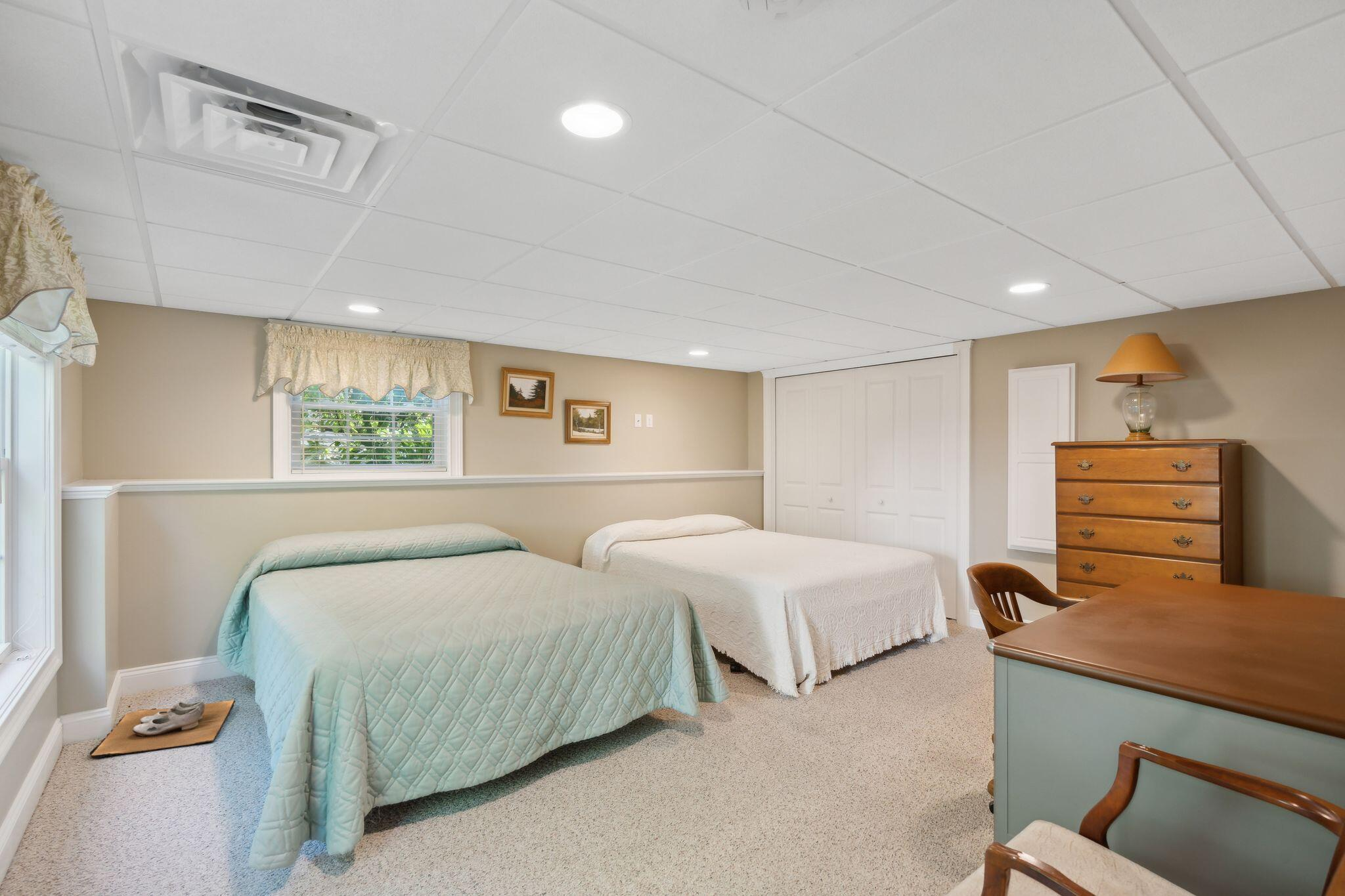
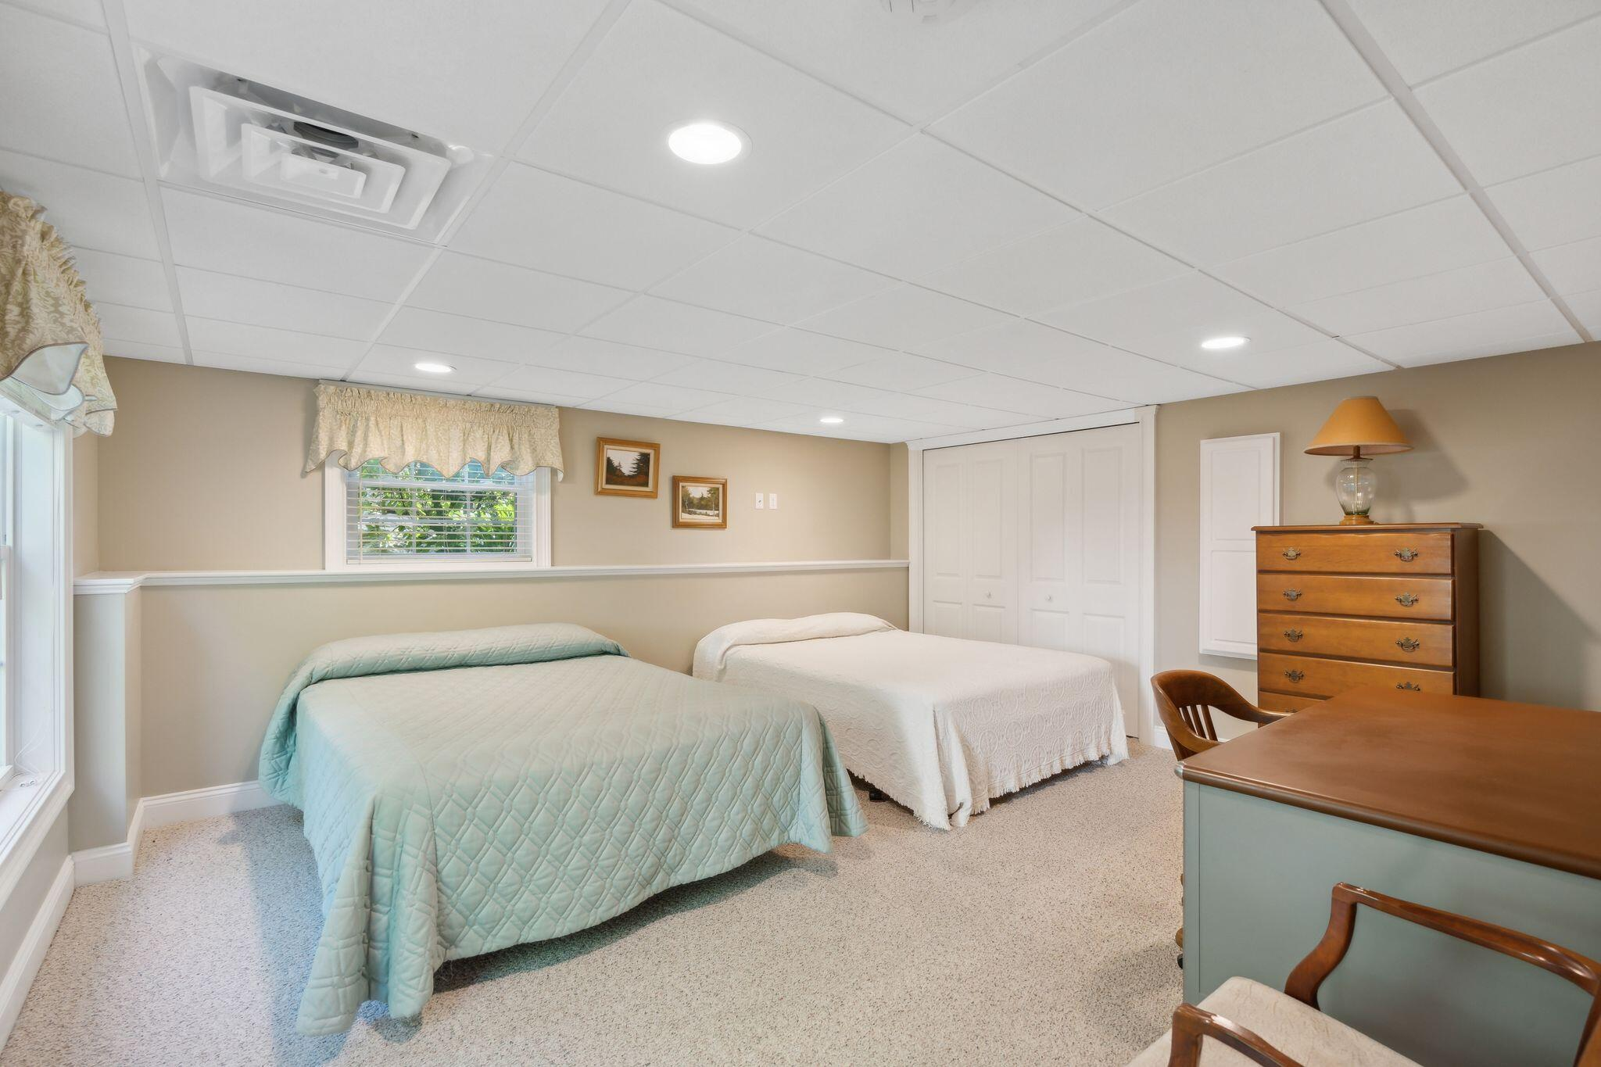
- shoe (169, 718)
